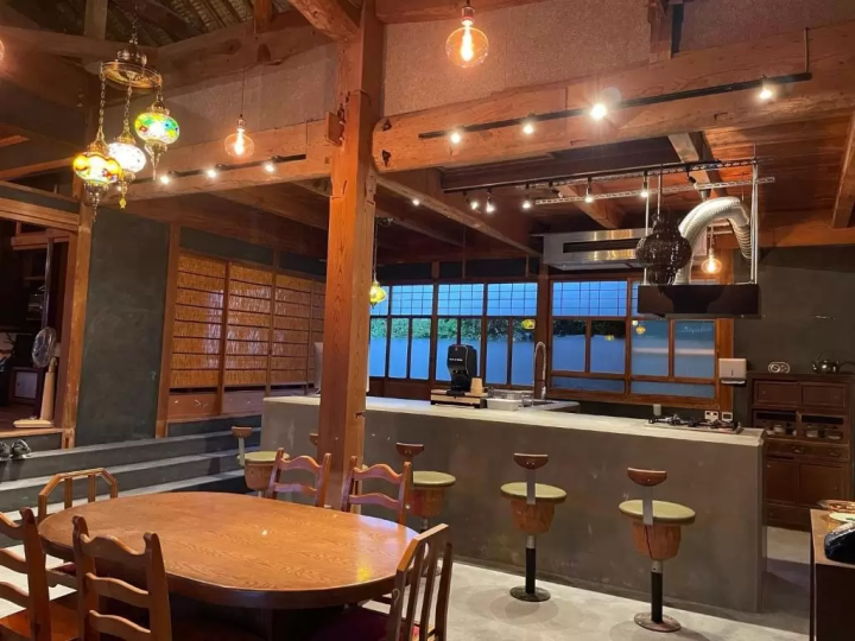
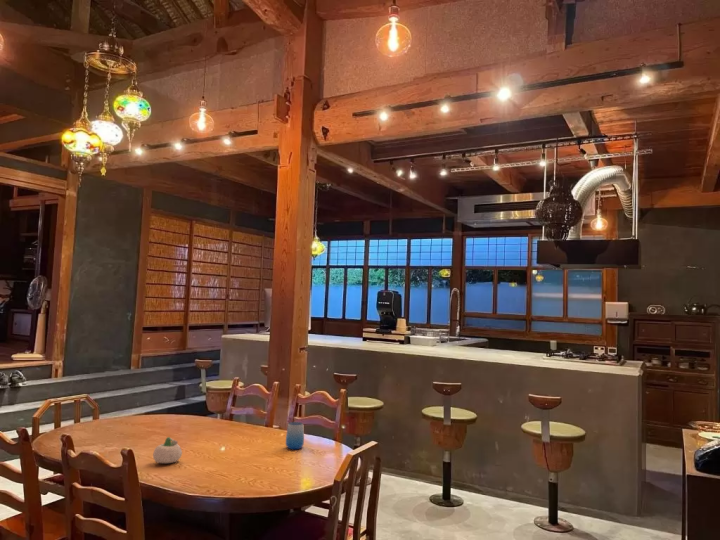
+ cup (295, 435)
+ succulent planter (168, 449)
